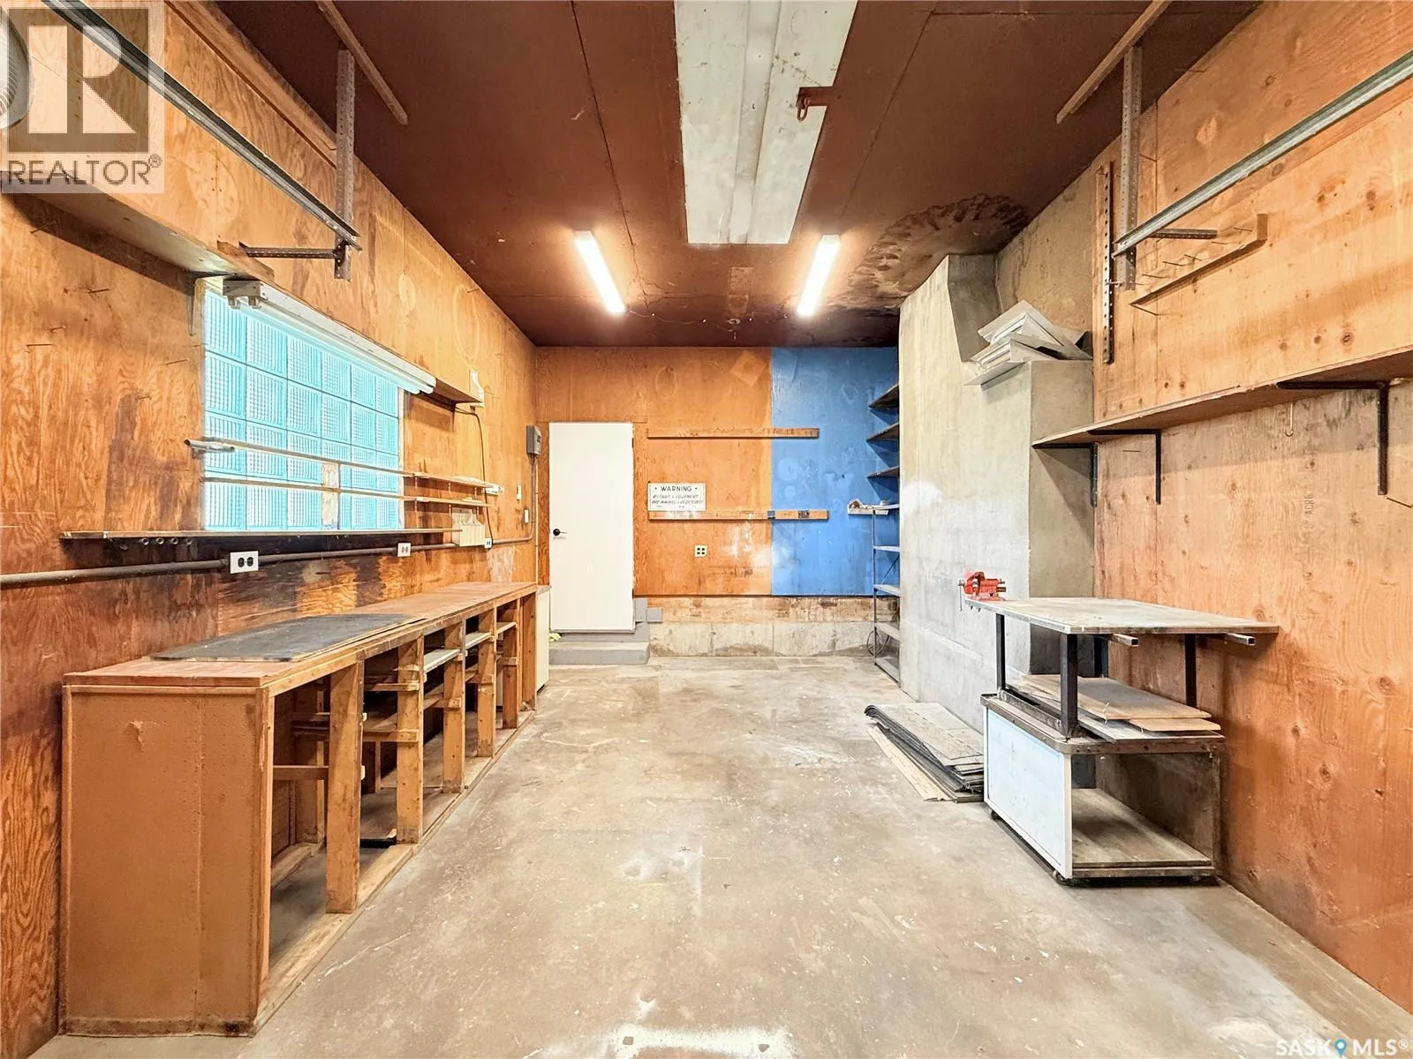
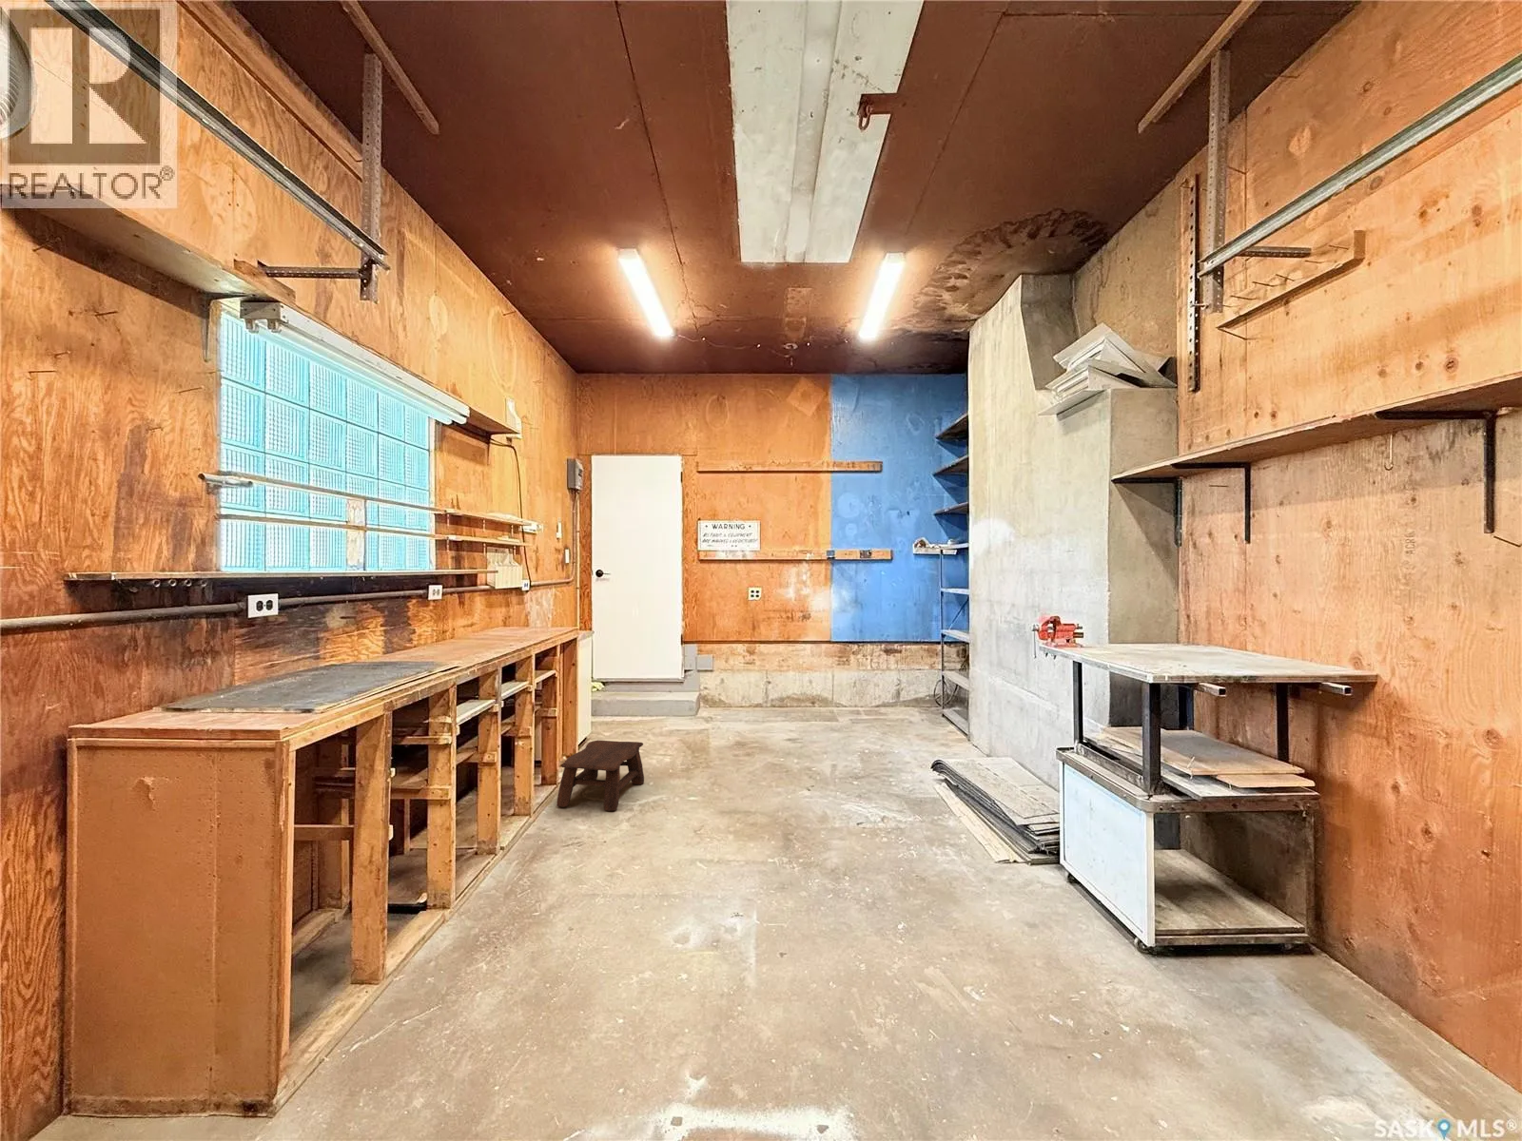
+ stool (600, 769)
